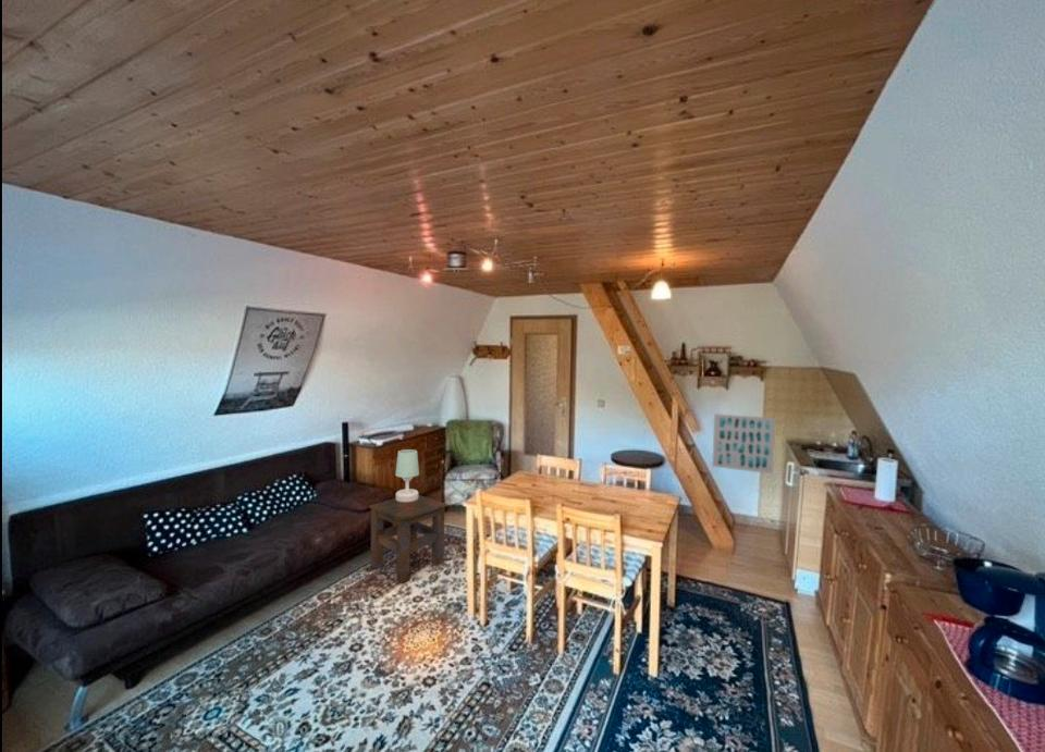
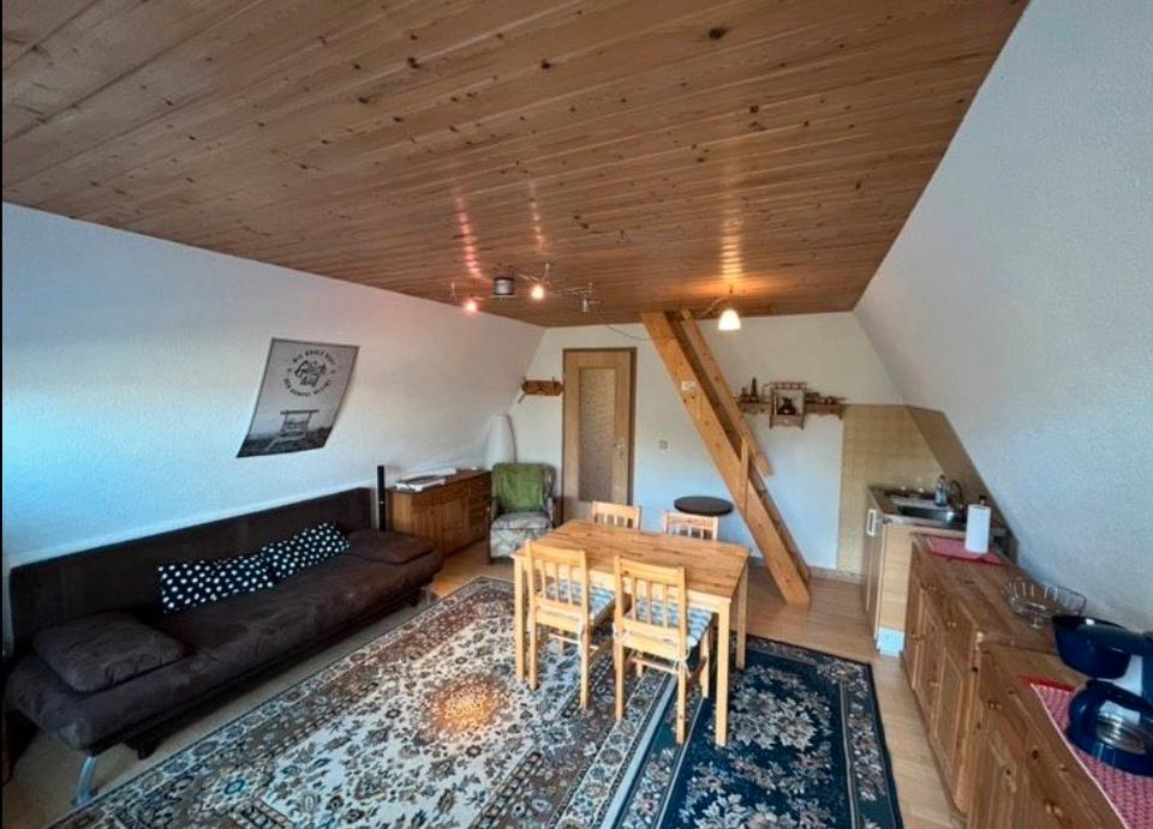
- table lamp (407, 474)
- side table (407, 534)
- wall art (742, 443)
